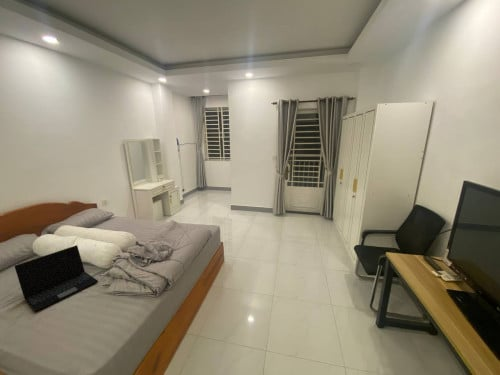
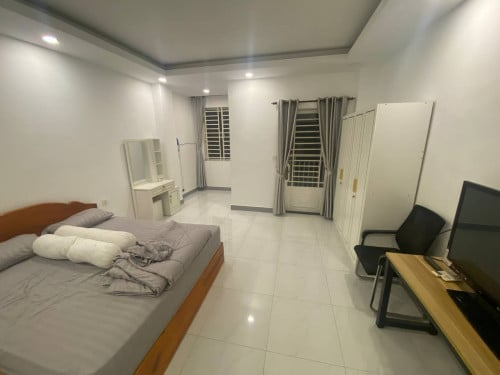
- laptop (58, 274)
